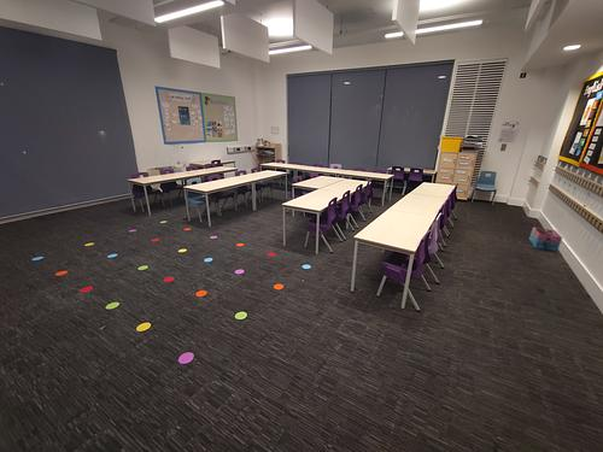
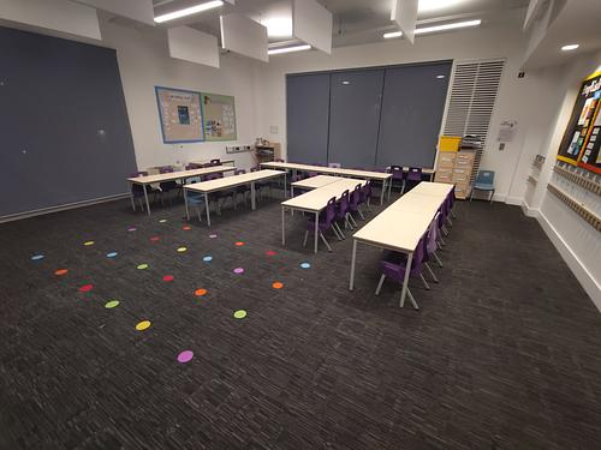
- storage basket (544, 237)
